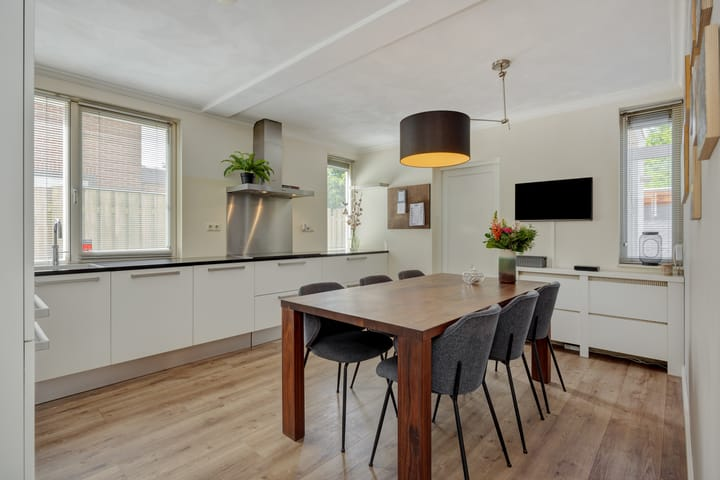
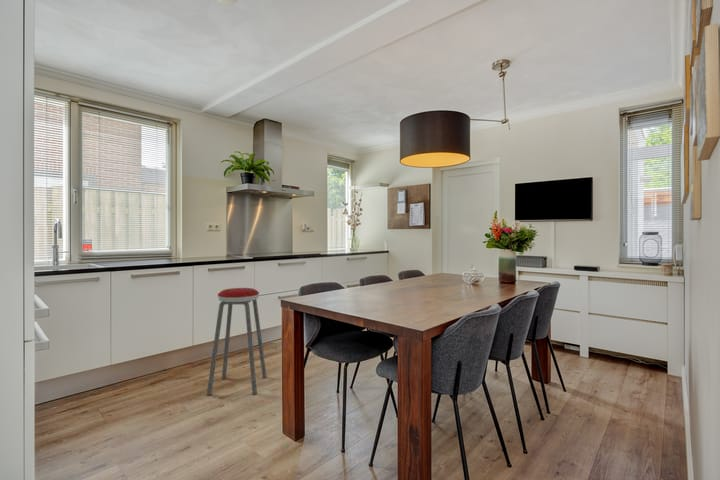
+ music stool (229, 337)
